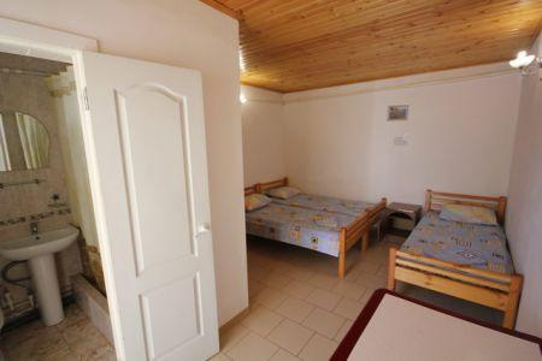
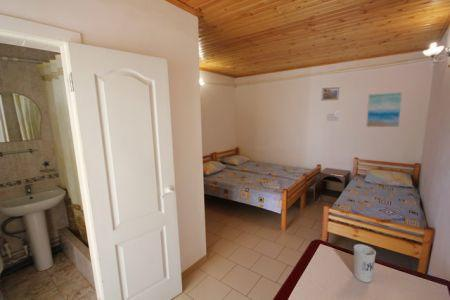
+ cup (363, 263)
+ wall art (383, 110)
